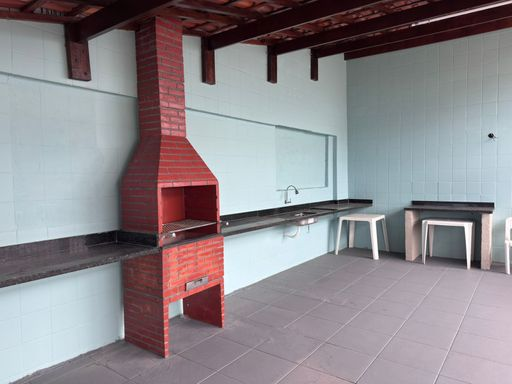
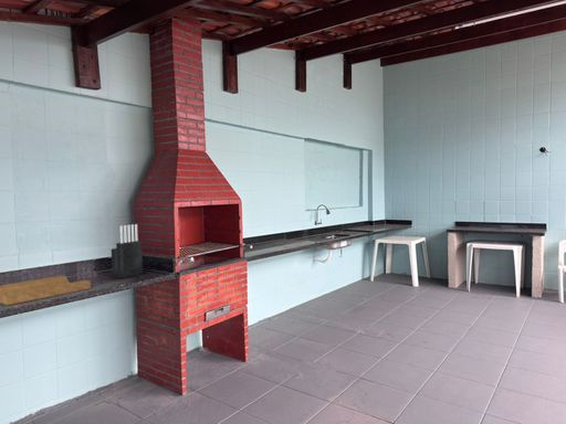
+ cutting board (38, 288)
+ knife block (125, 250)
